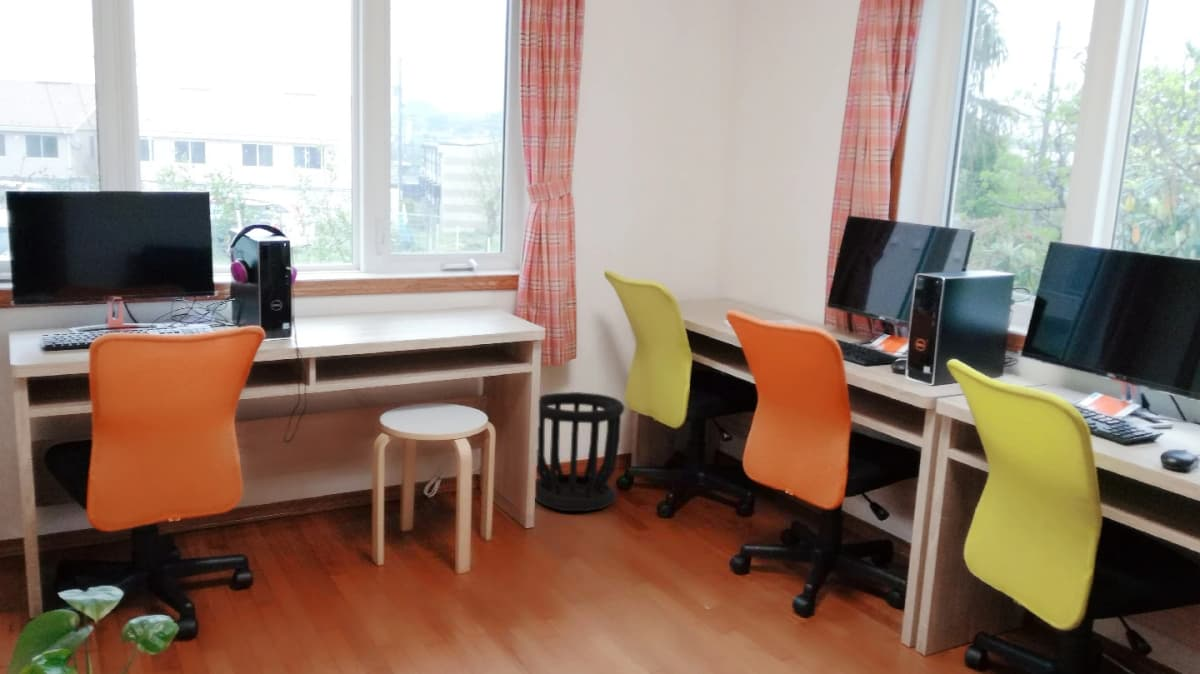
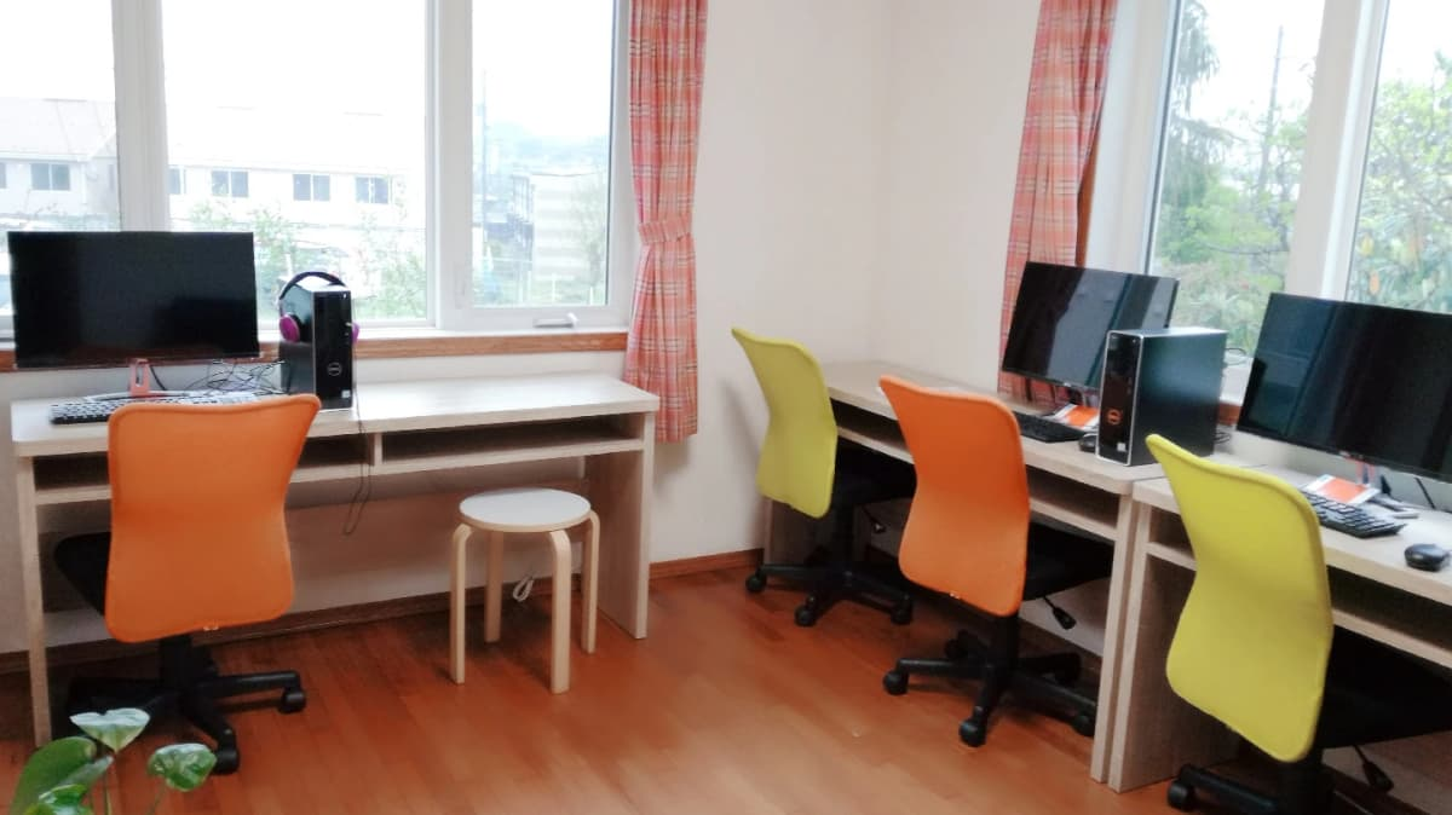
- wastebasket (575, 450)
